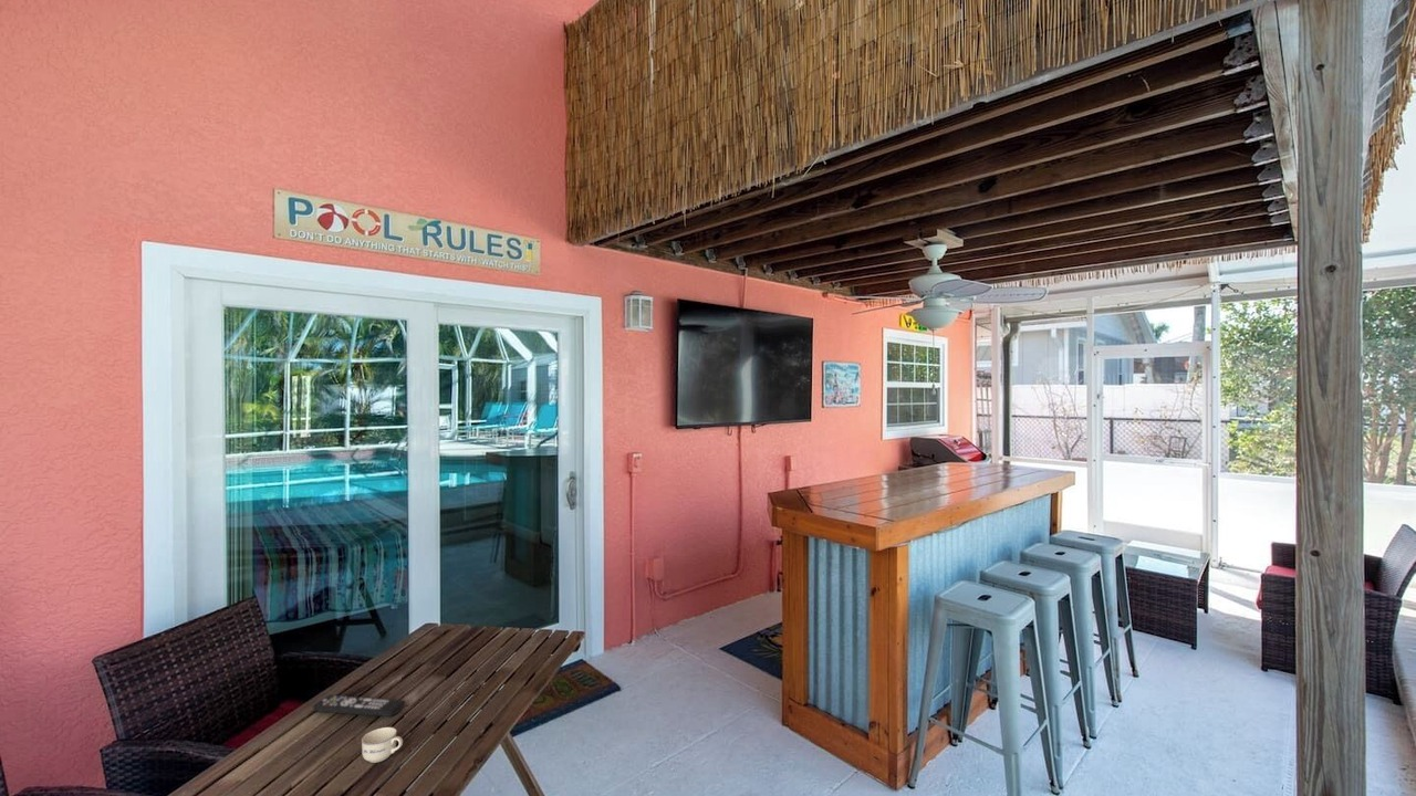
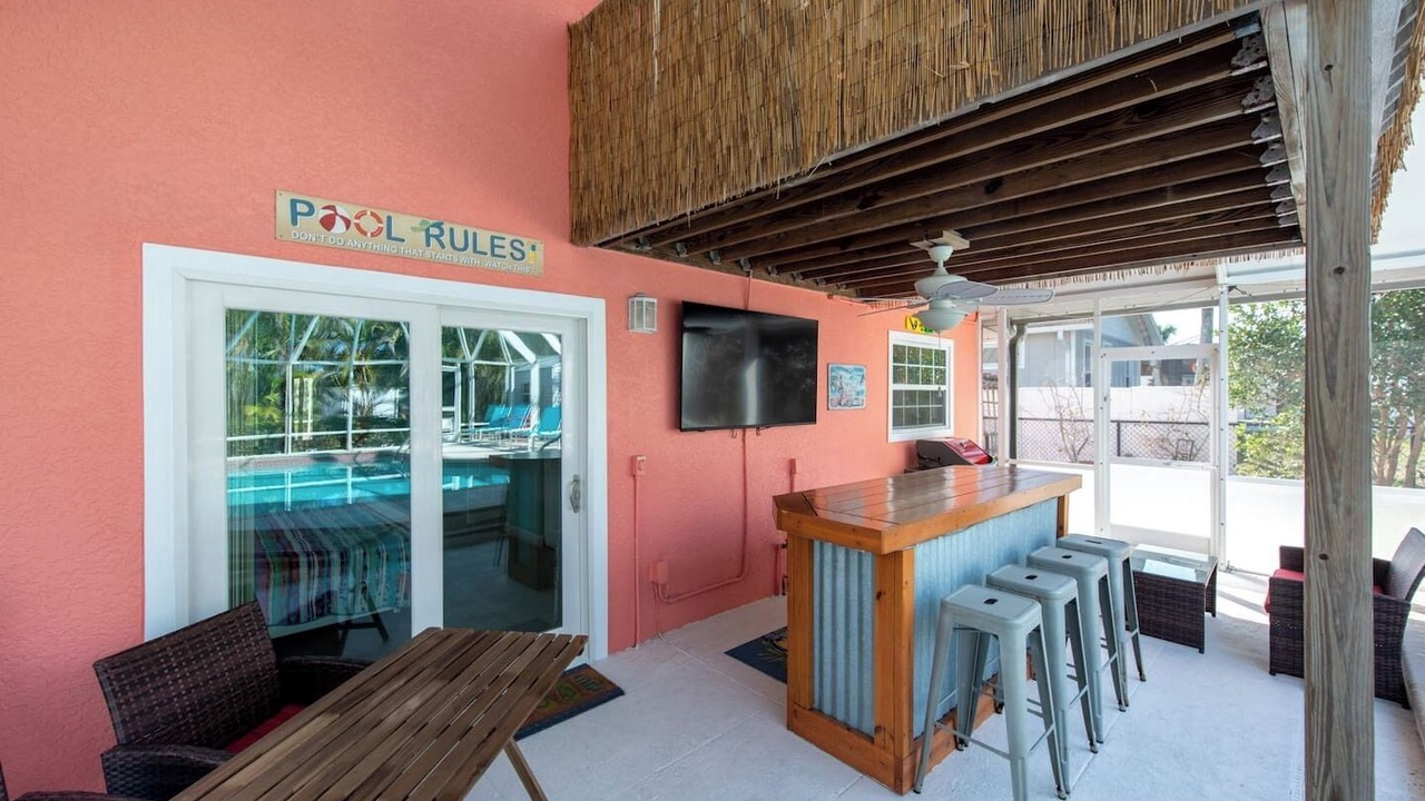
- remote control (358, 705)
- cup (383, 746)
